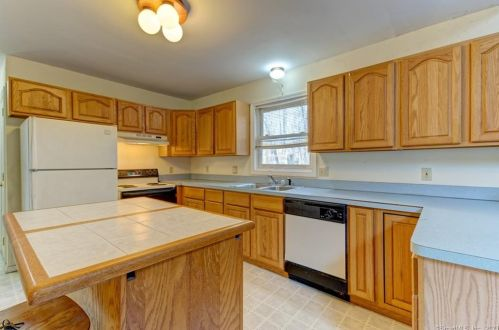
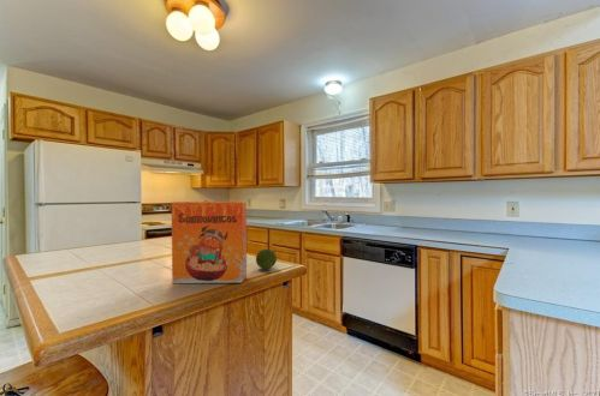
+ fruit (266, 258)
+ cereal box (210, 240)
